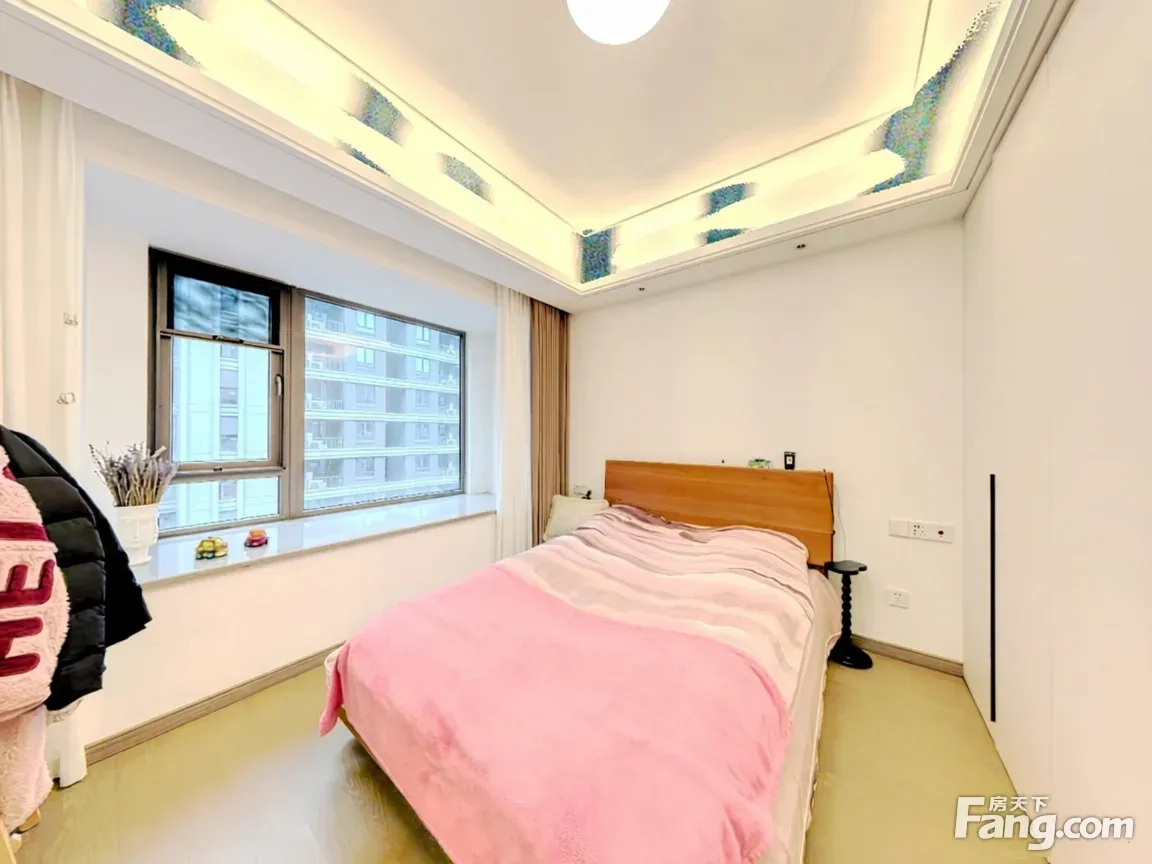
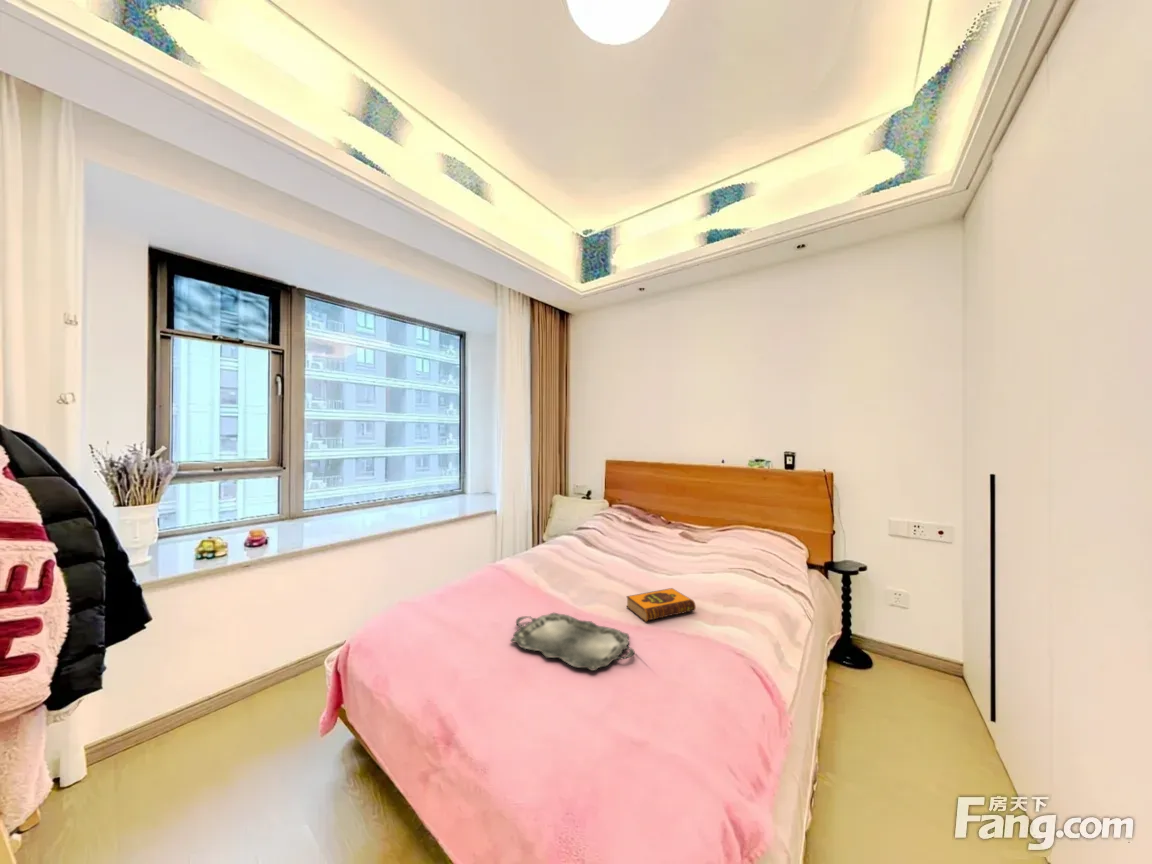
+ serving tray (570, 638)
+ hardback book (660, 604)
